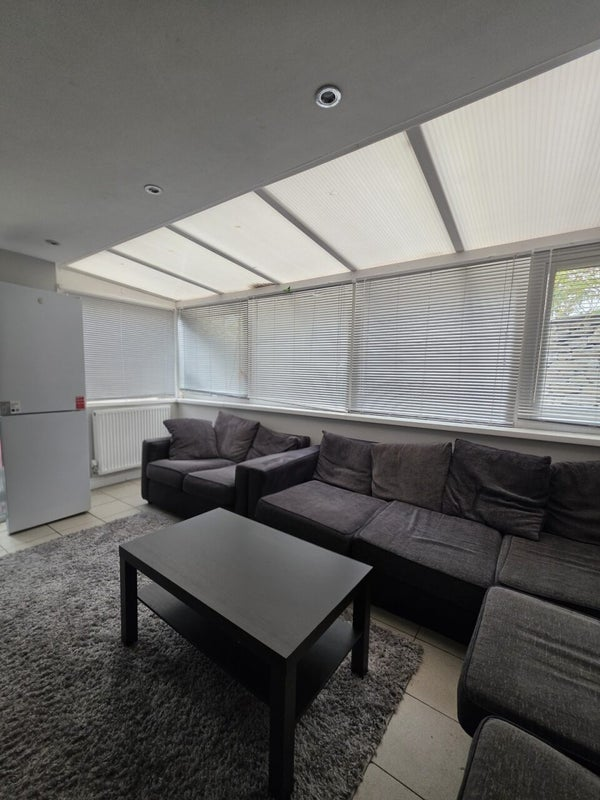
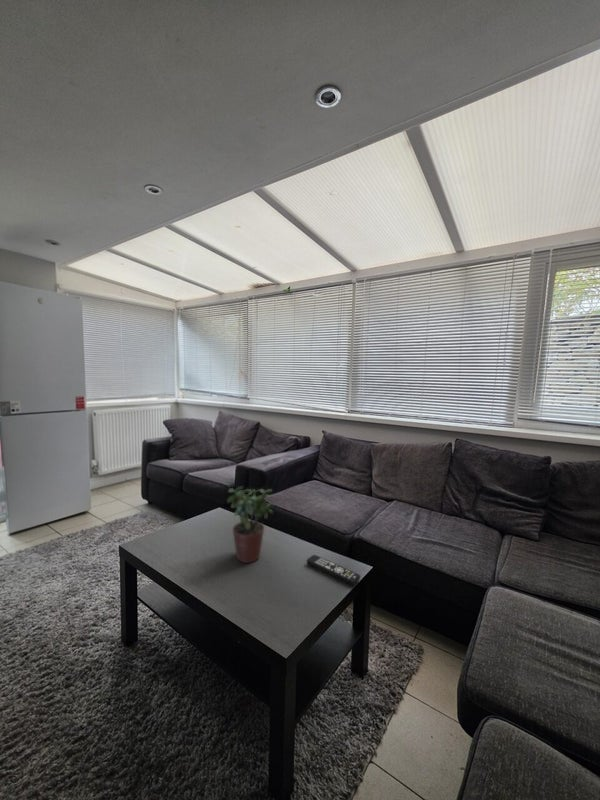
+ potted plant (245, 521)
+ remote control (332, 569)
